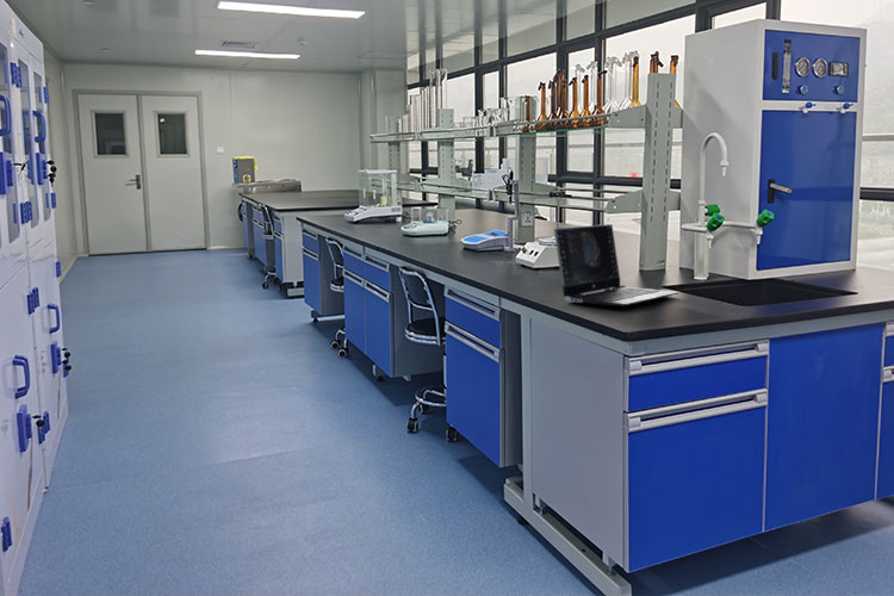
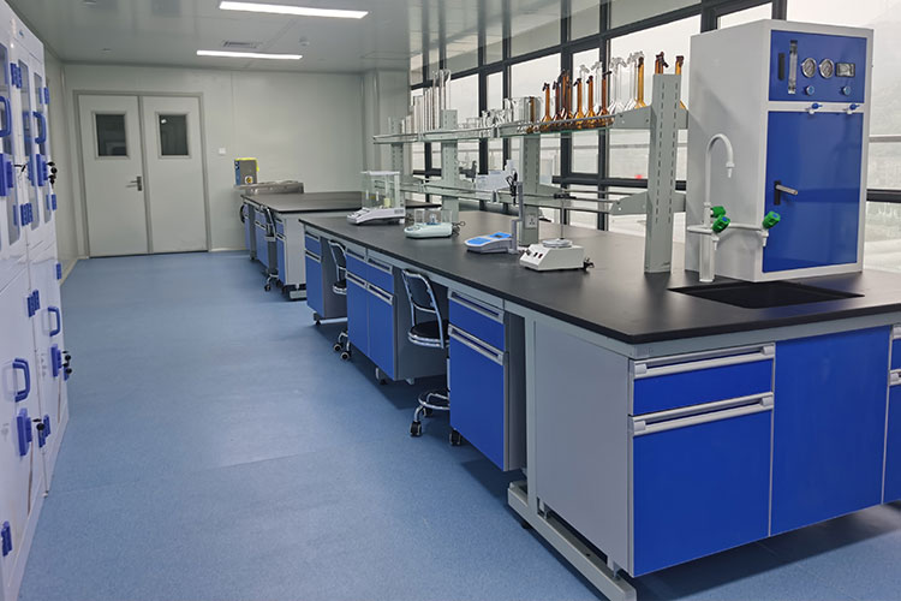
- laptop computer (616, 263)
